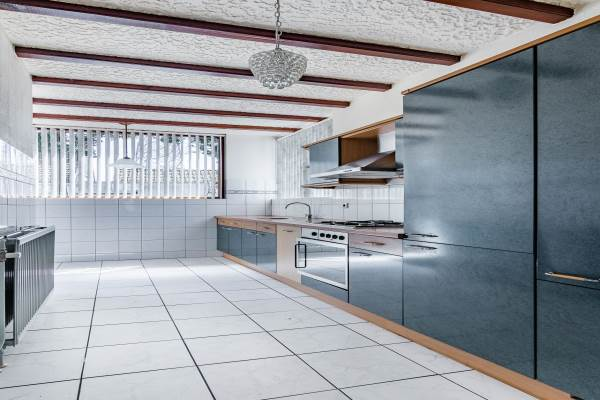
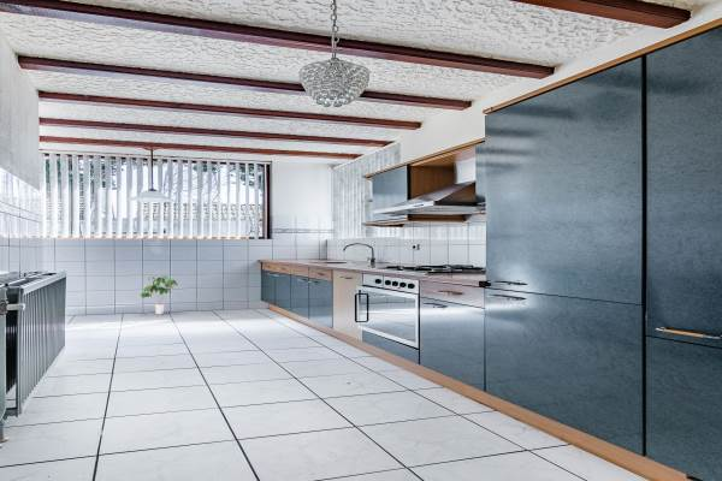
+ potted plant (160, 293)
